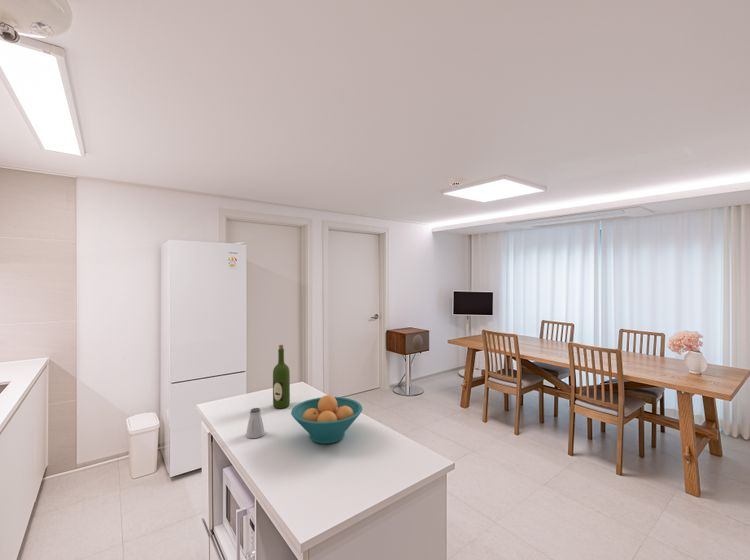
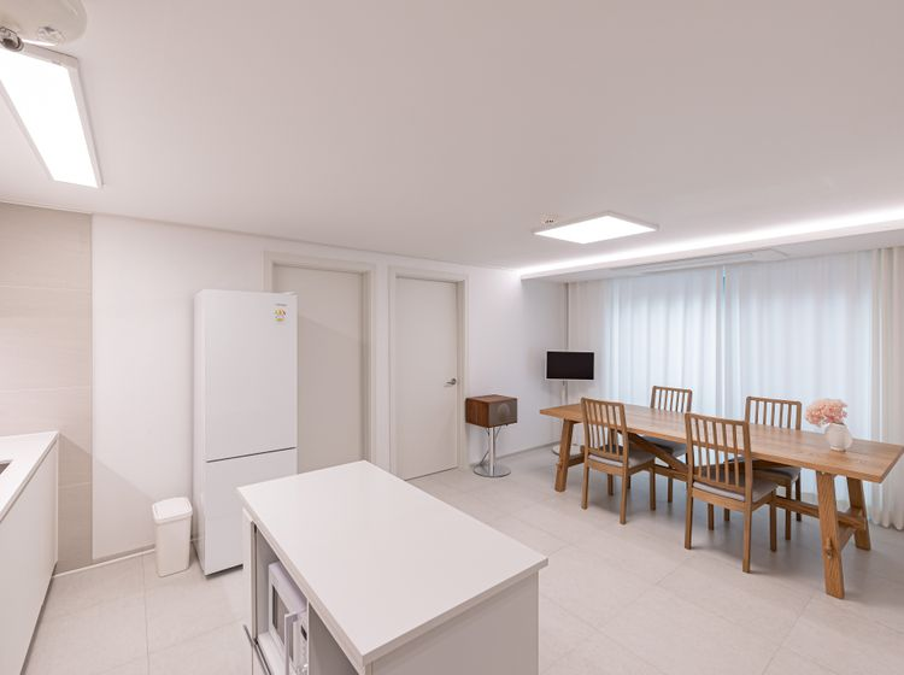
- saltshaker (255, 421)
- wine bottle (281, 375)
- fruit bowl (327, 416)
